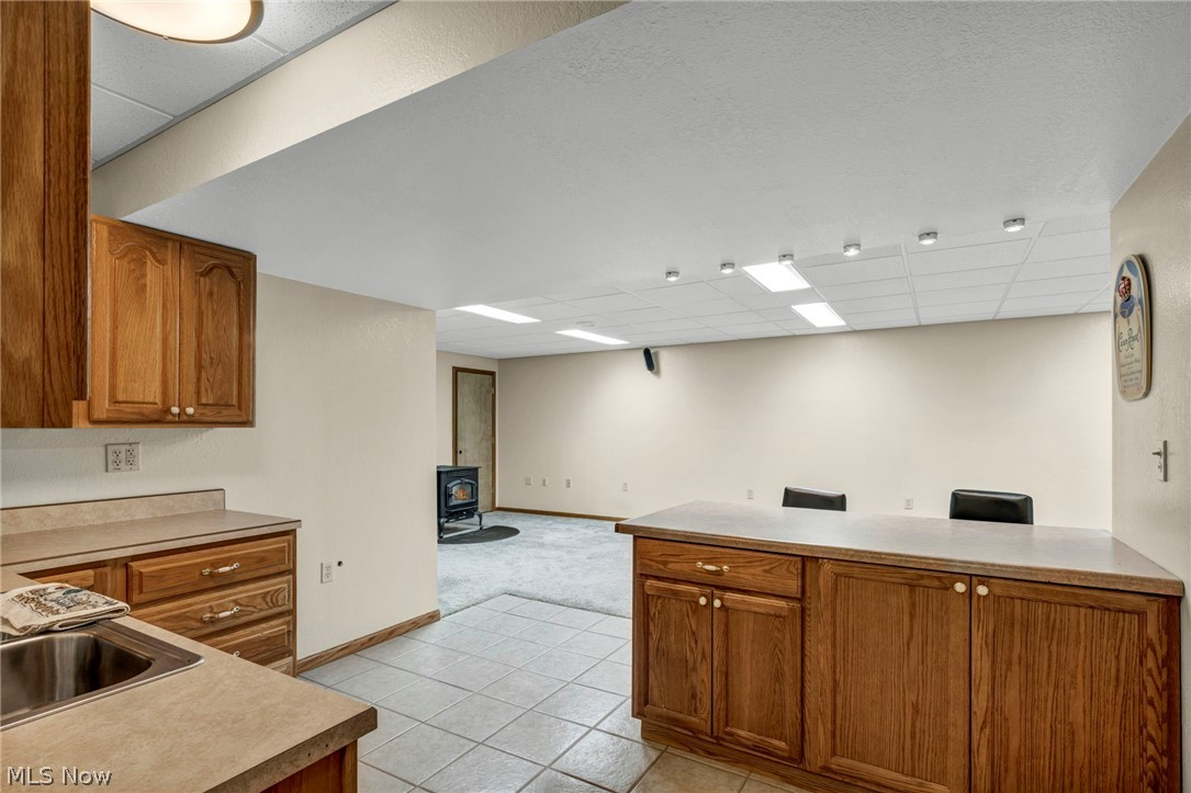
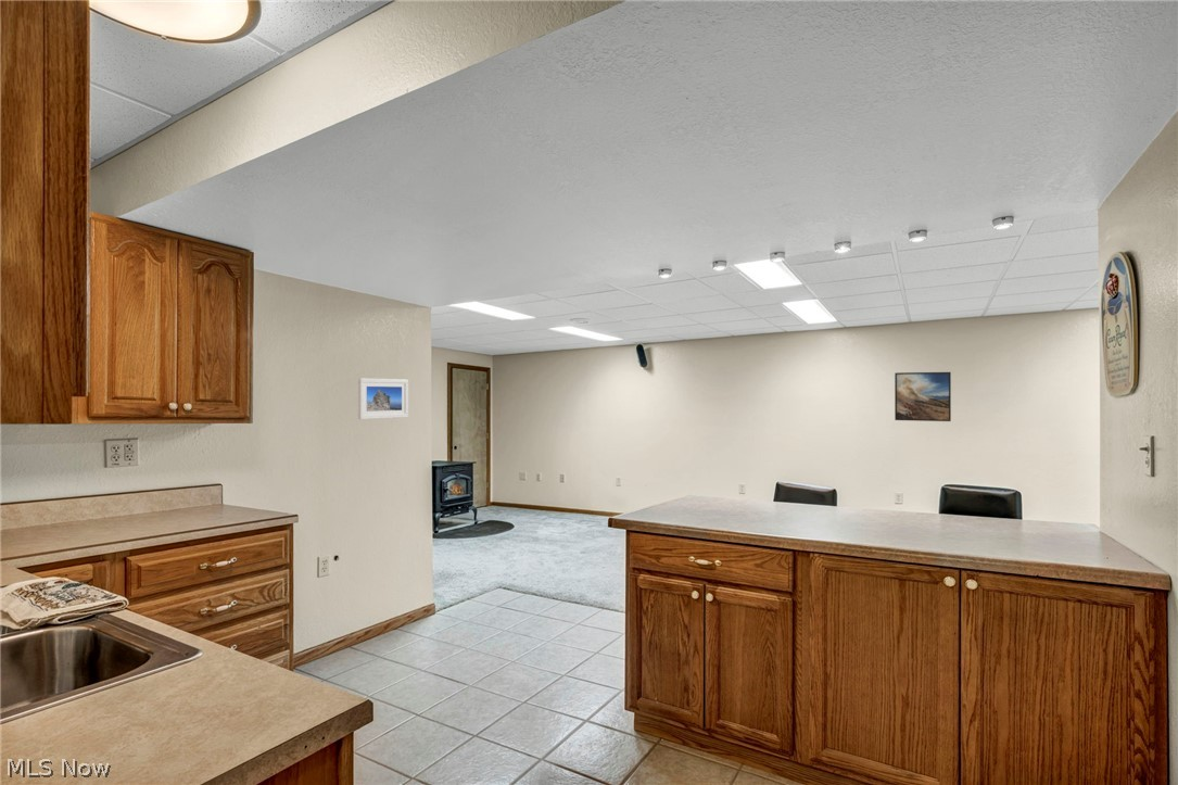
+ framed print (922, 396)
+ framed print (383, 398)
